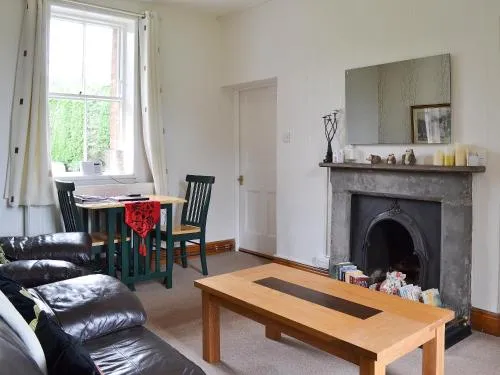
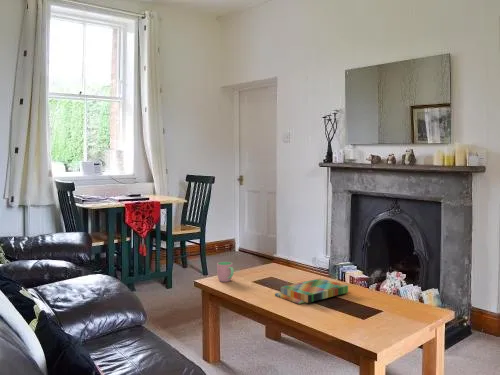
+ cup (226, 272)
+ board game (313, 290)
